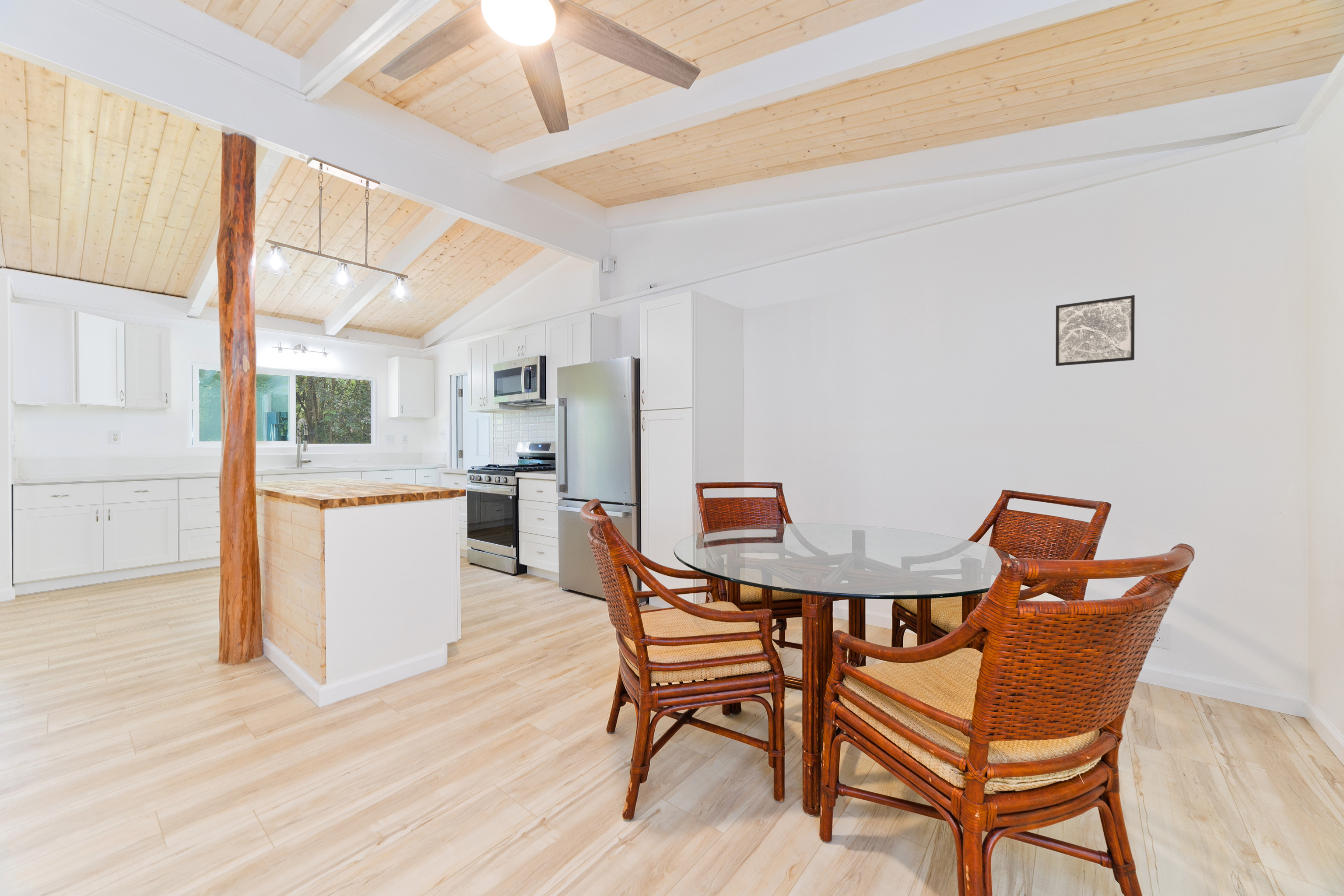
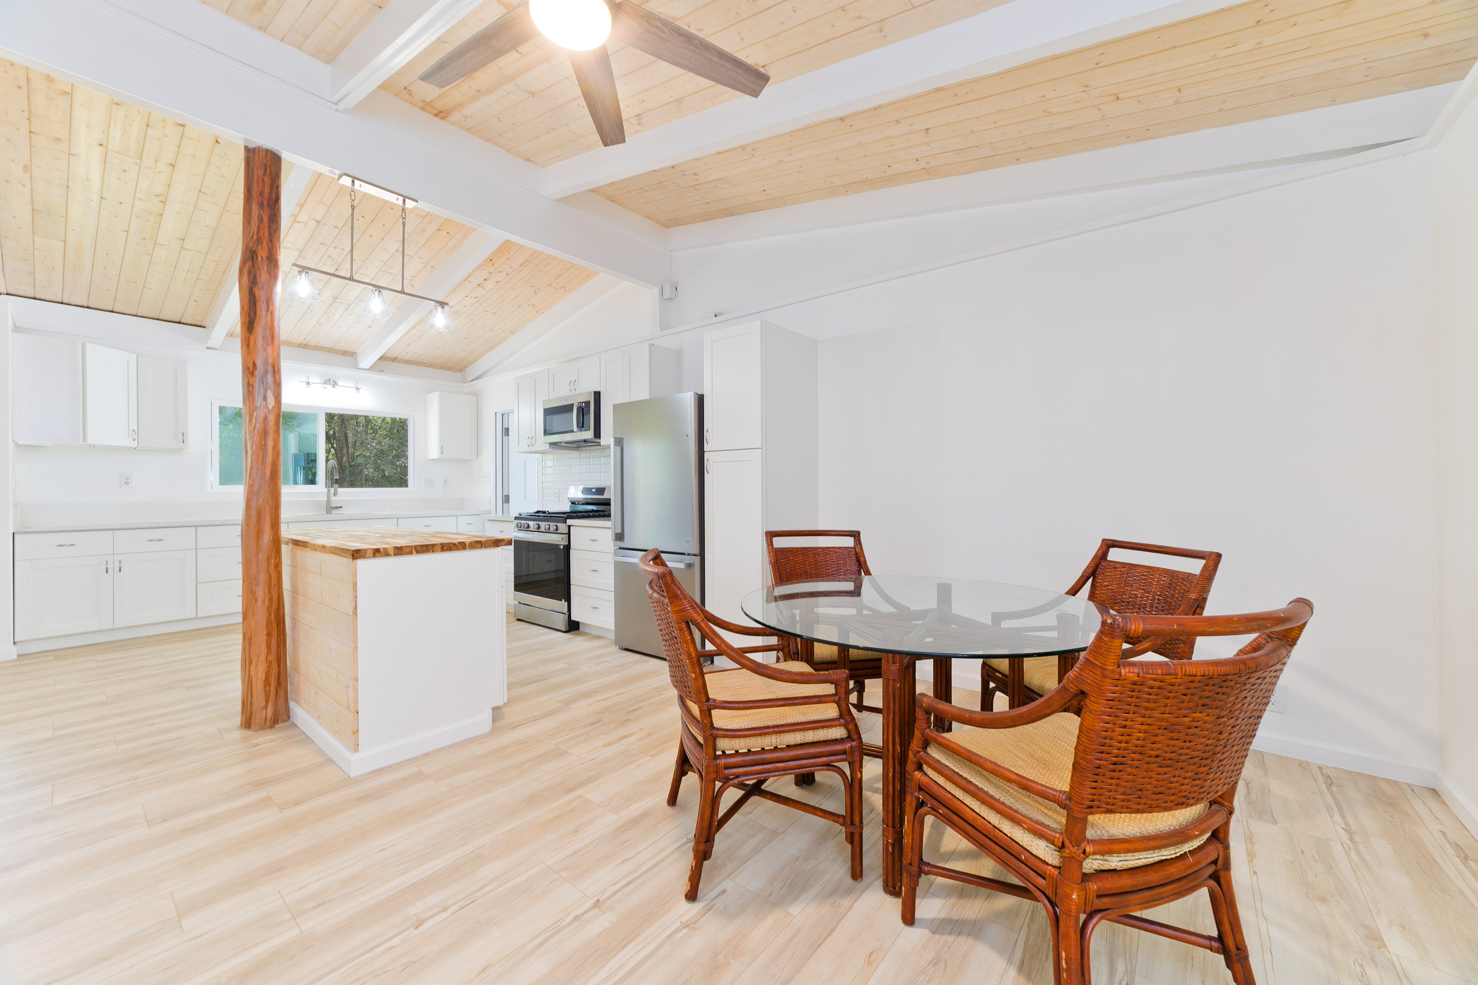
- wall art (1094, 332)
